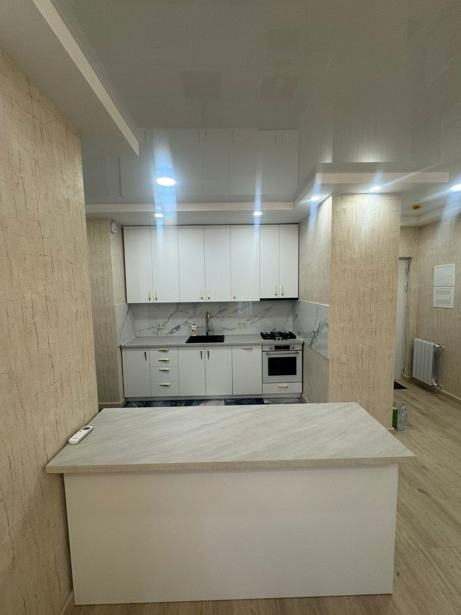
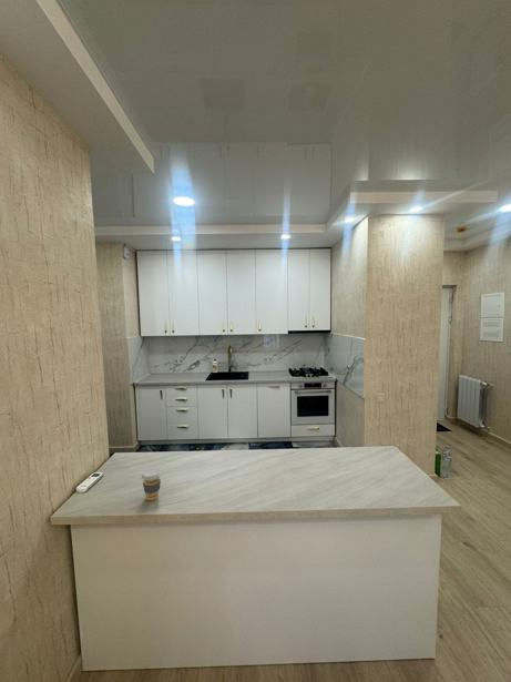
+ coffee cup (151, 485)
